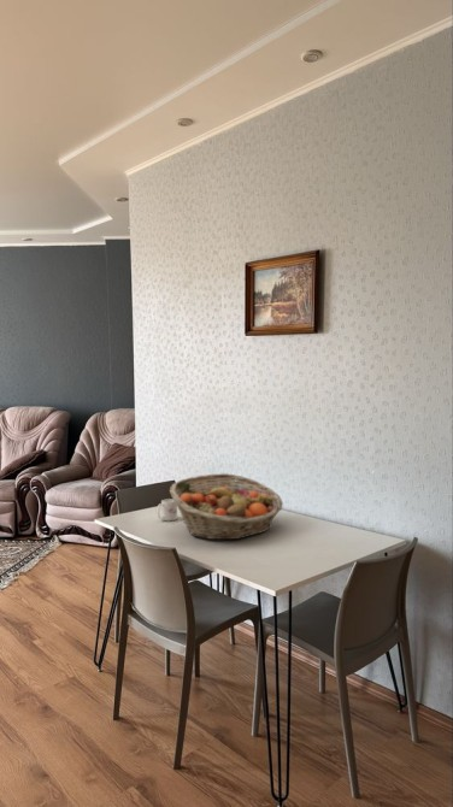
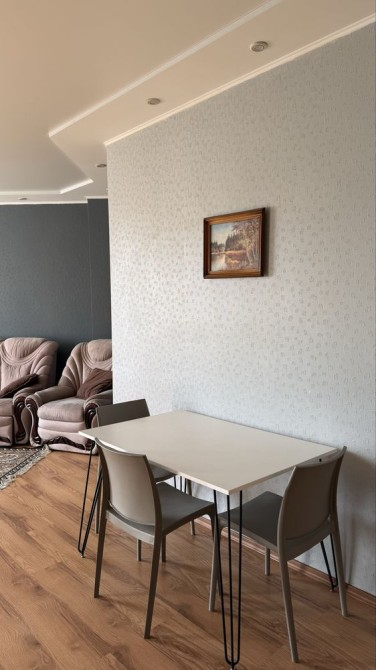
- mug (166, 509)
- fruit basket (226, 505)
